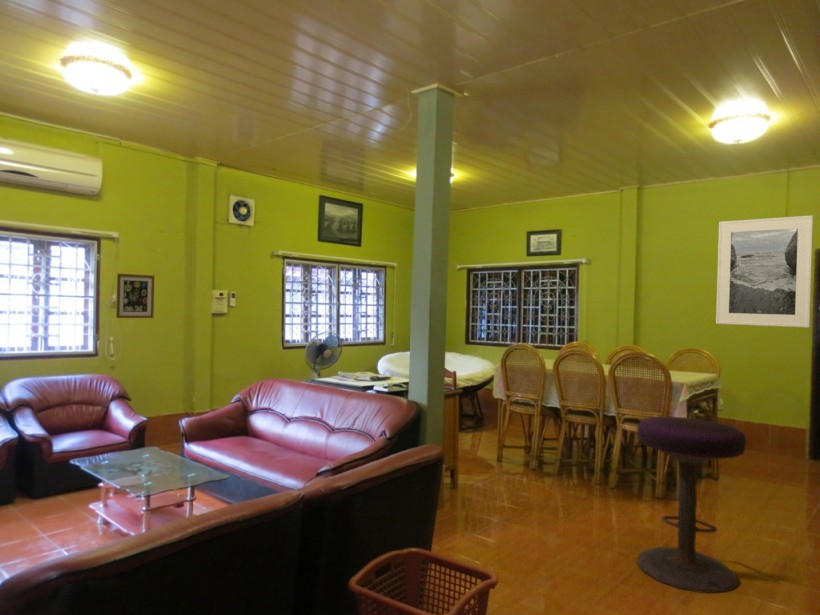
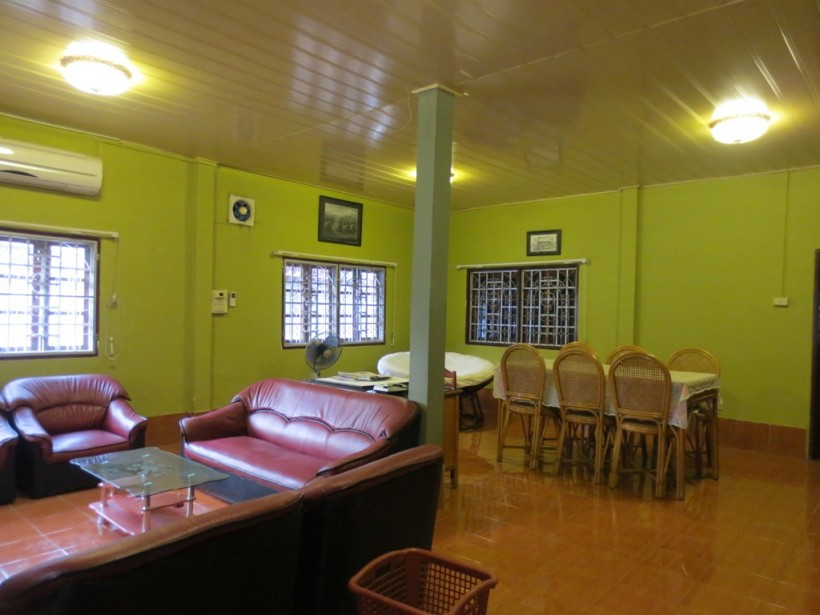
- wall art (135, 296)
- stool (687, 495)
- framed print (762, 272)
